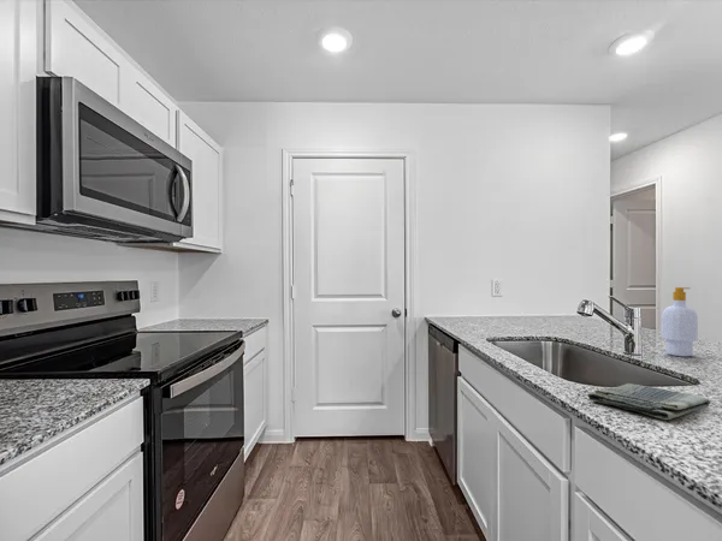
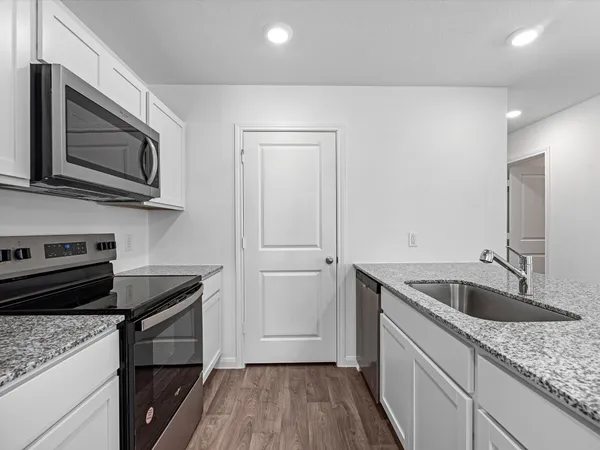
- soap bottle (679, 321)
- dish towel (646, 397)
